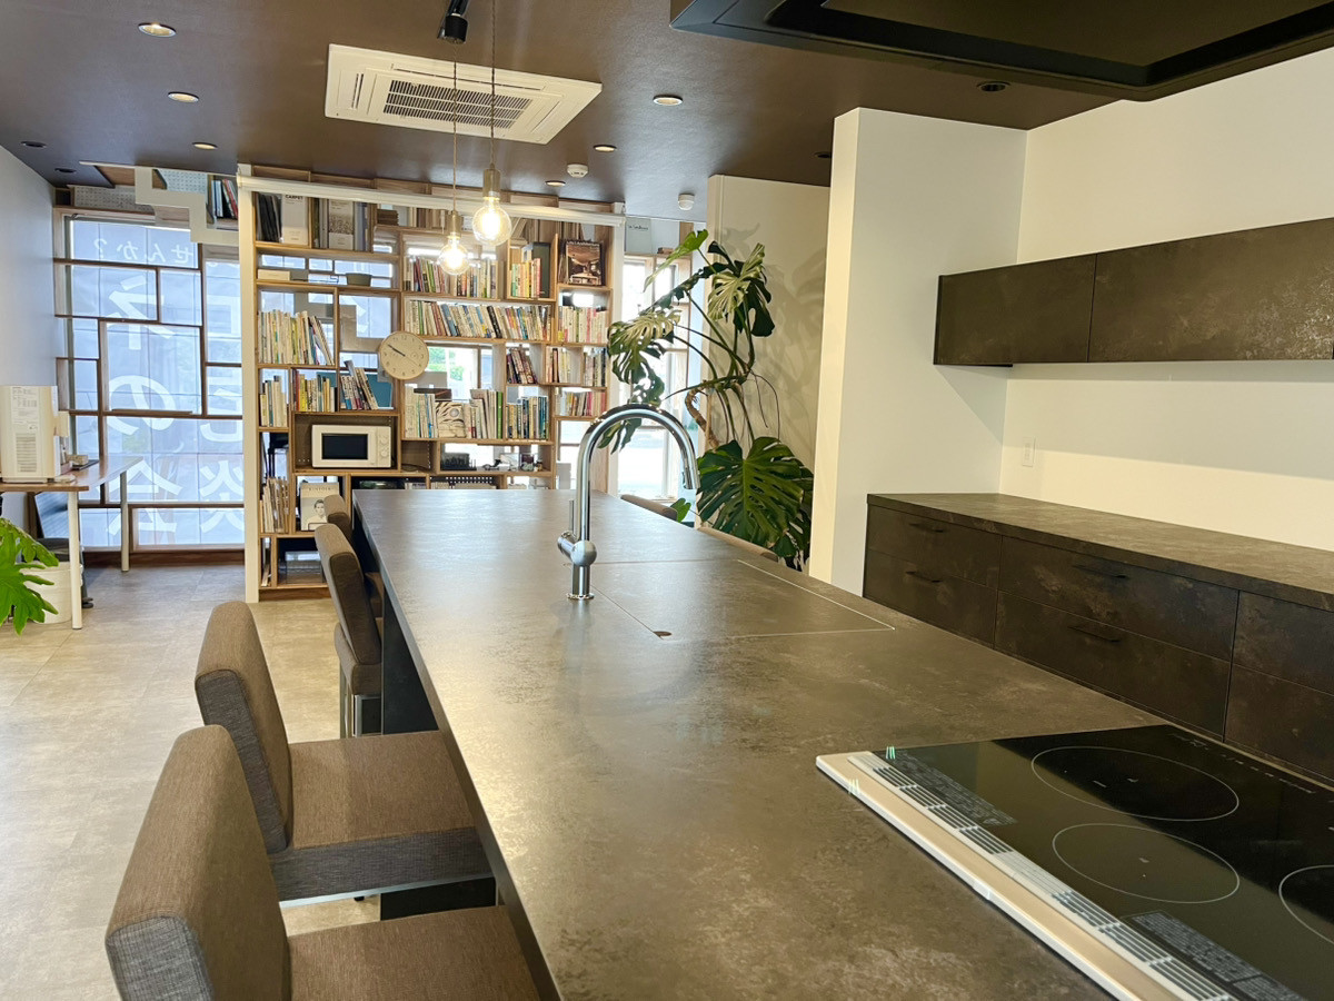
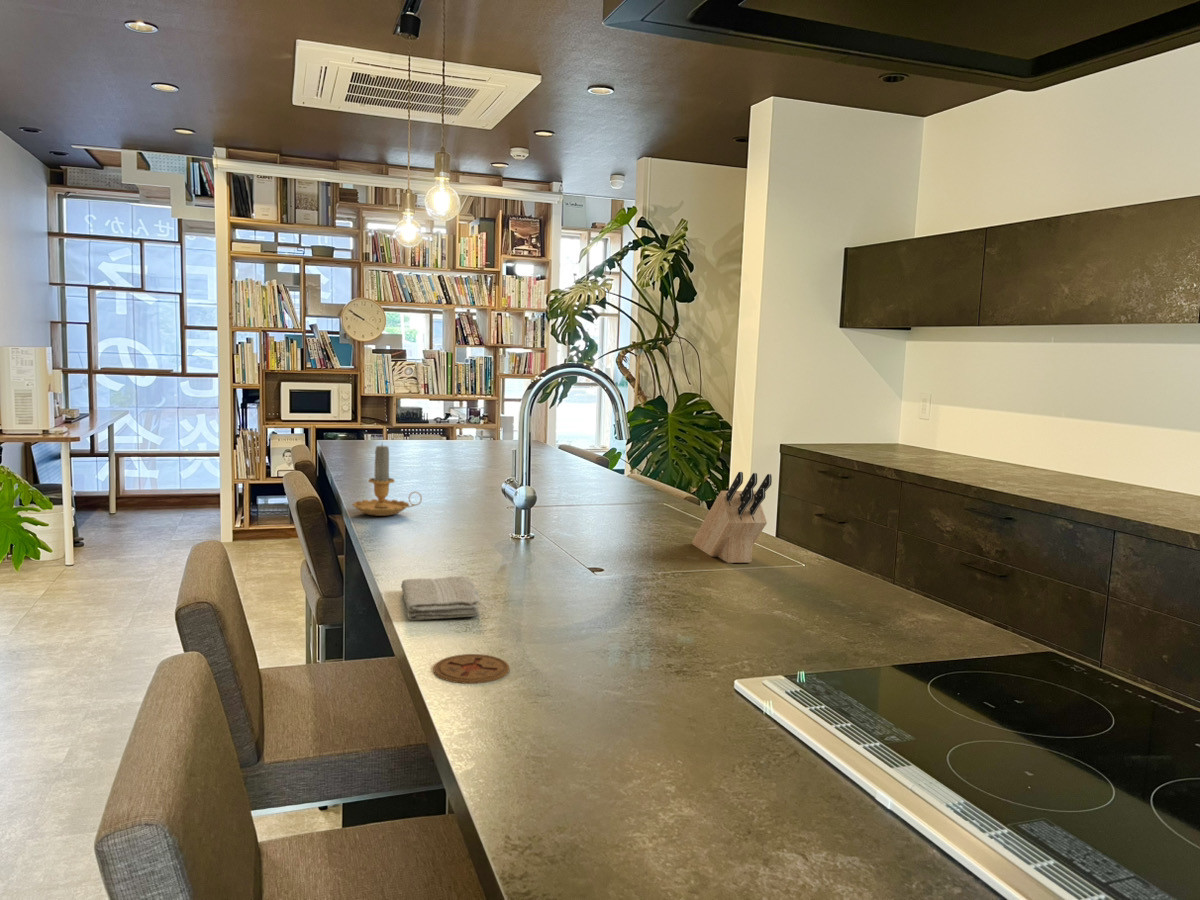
+ coaster (471, 669)
+ washcloth (439, 595)
+ knife block (732, 511)
+ candle (388, 478)
